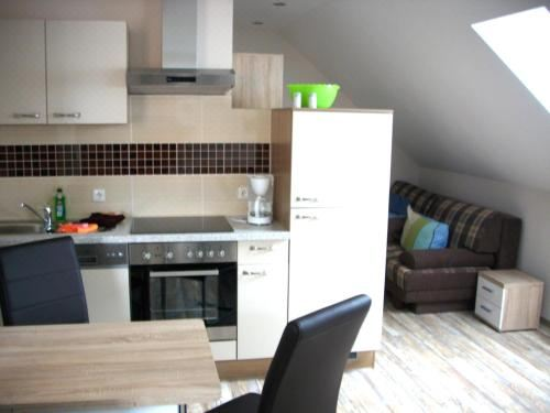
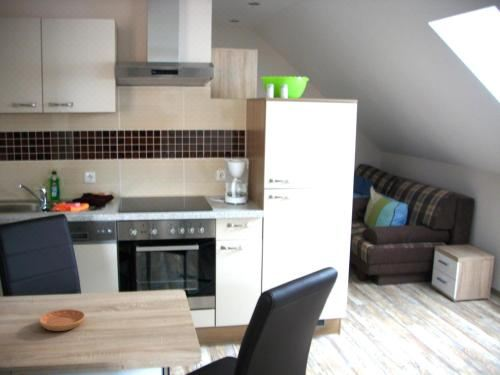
+ saucer (62, 320)
